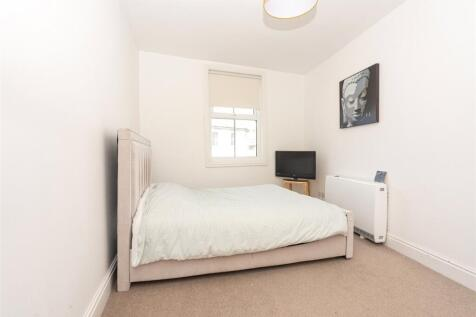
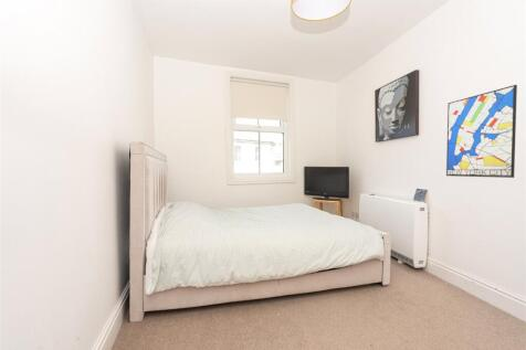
+ wall art (476, 136)
